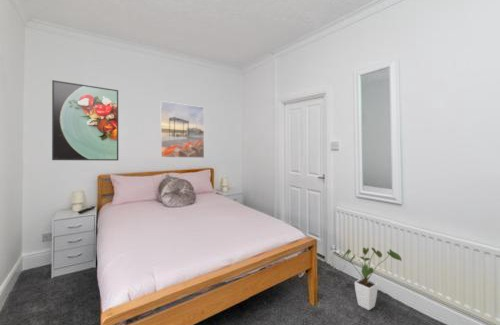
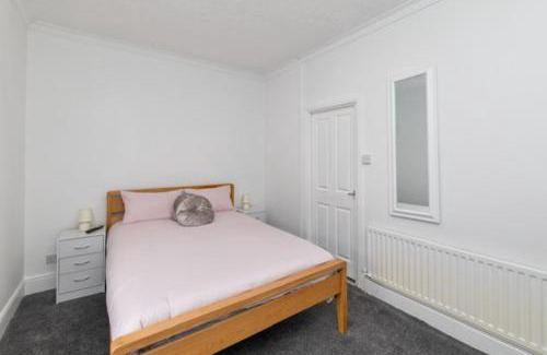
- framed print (183, 131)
- house plant (369, 277)
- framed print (87, 122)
